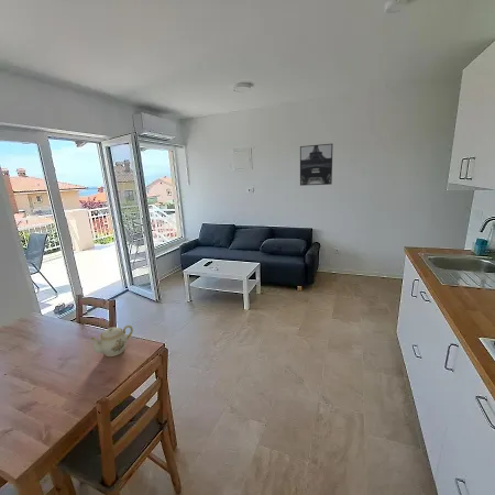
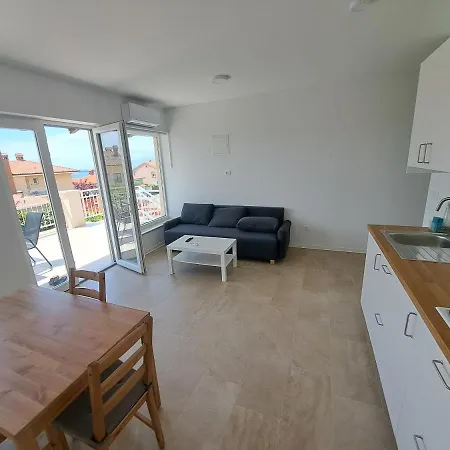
- teapot (113, 339)
- wall art (316, 165)
